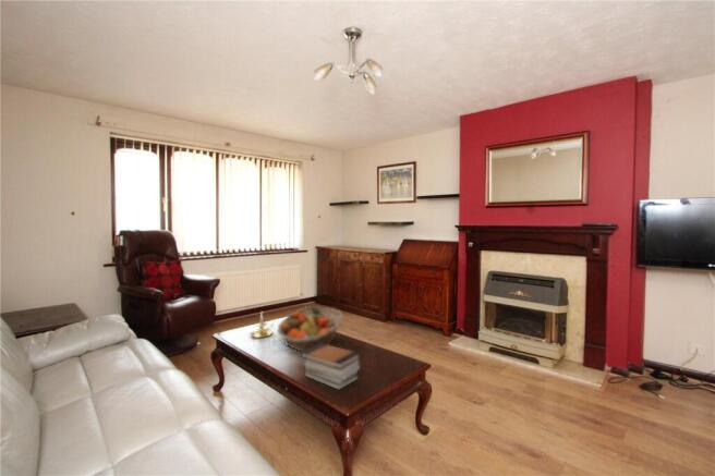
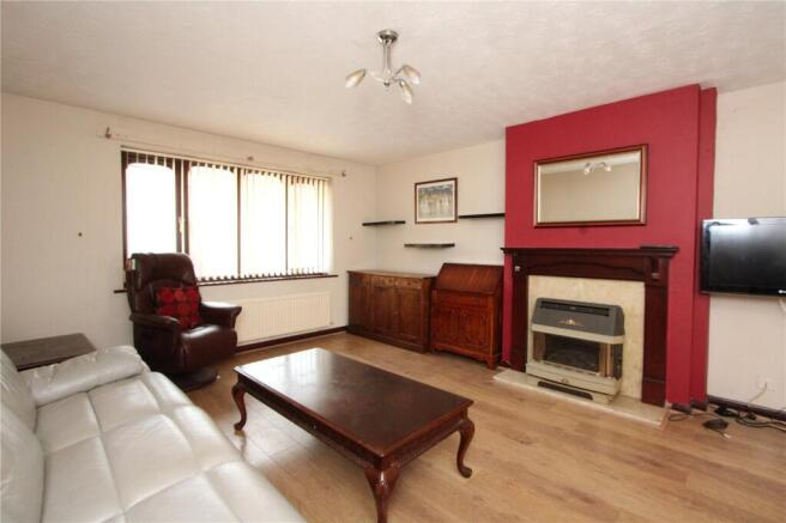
- book stack (330, 365)
- candle holder (263, 322)
- fruit basket (310, 327)
